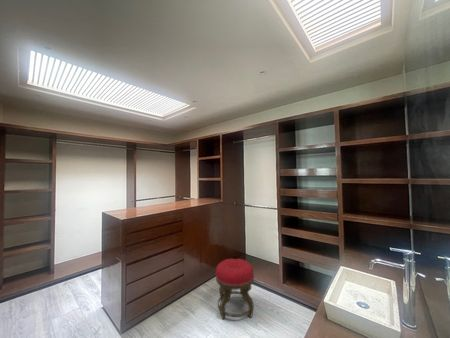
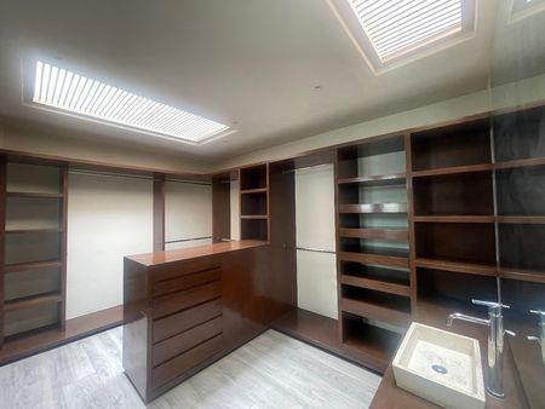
- stool (235, 286)
